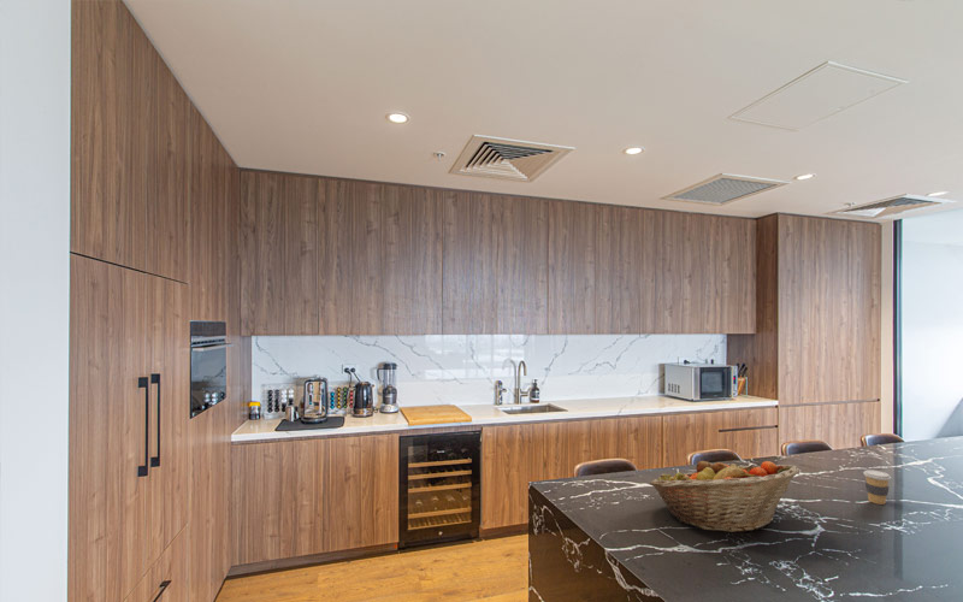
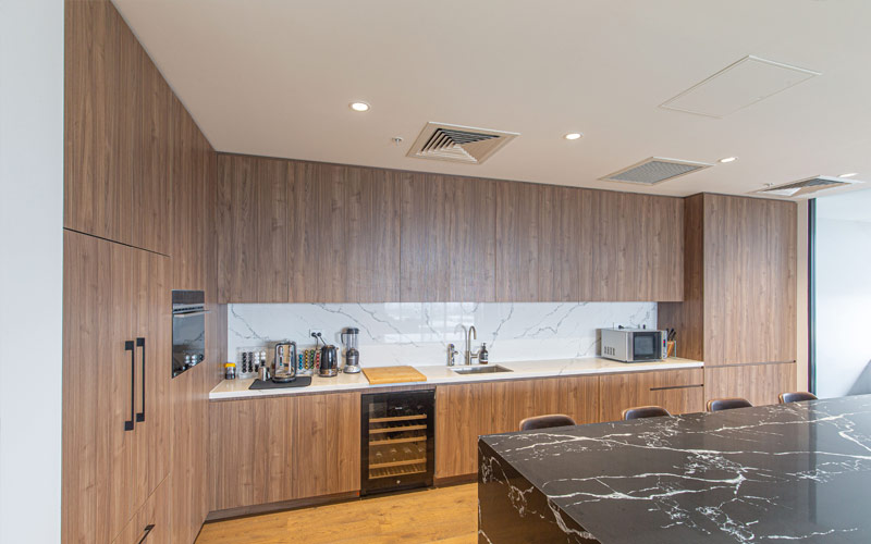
- fruit basket (722, 486)
- coffee cup (876, 486)
